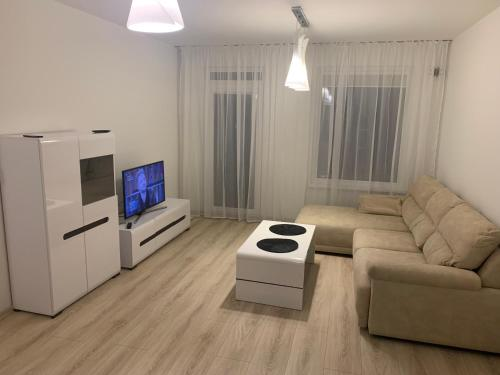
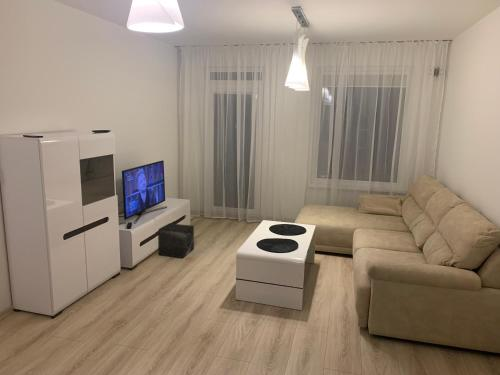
+ speaker (176, 239)
